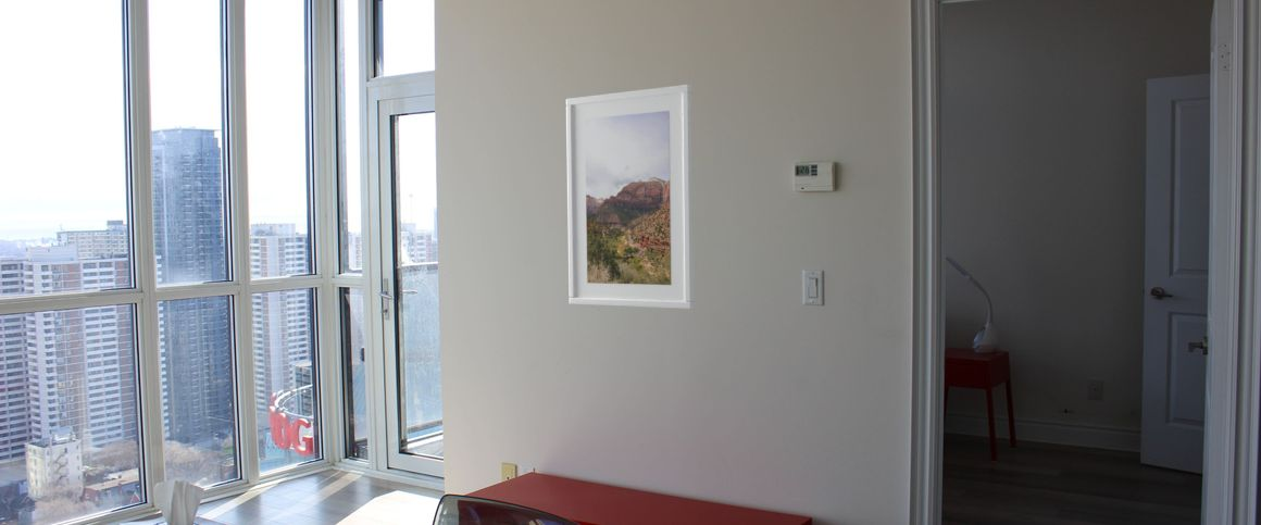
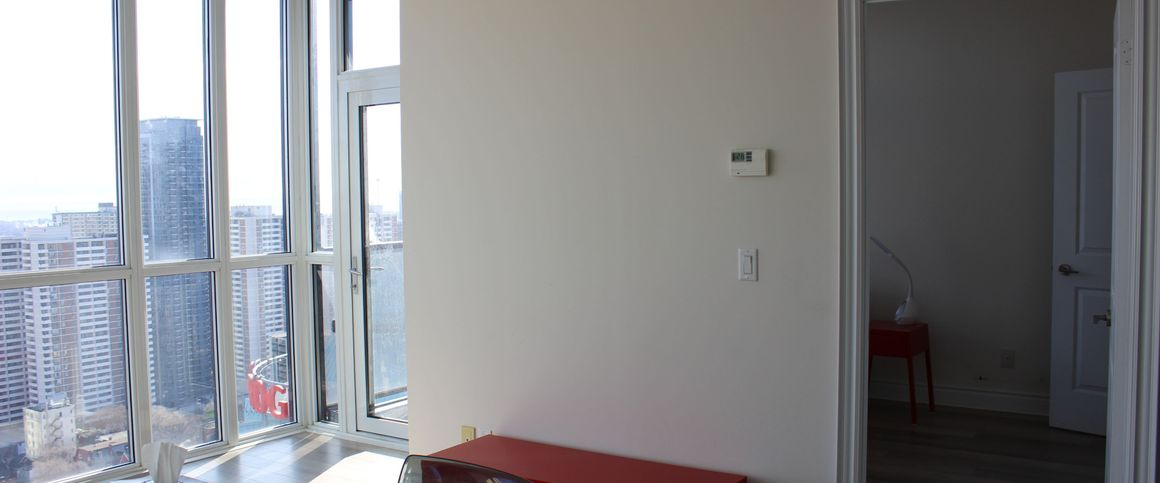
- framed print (627, 199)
